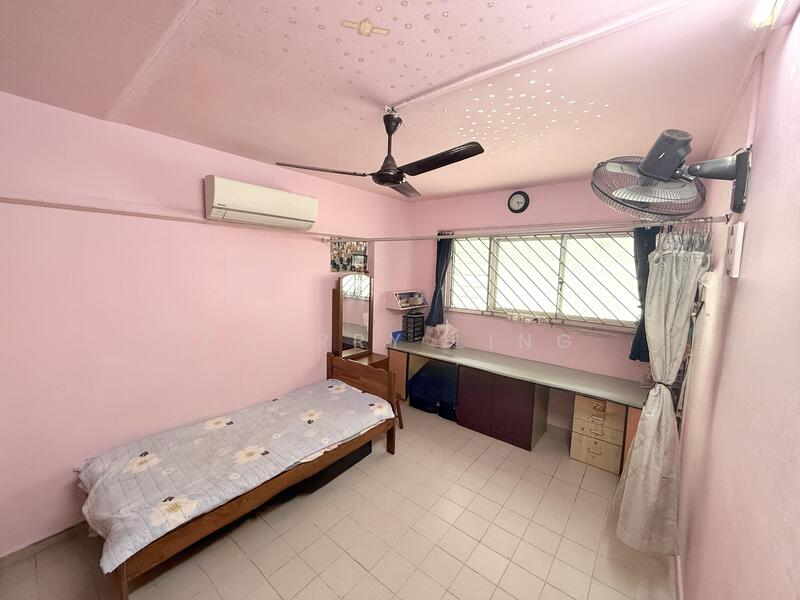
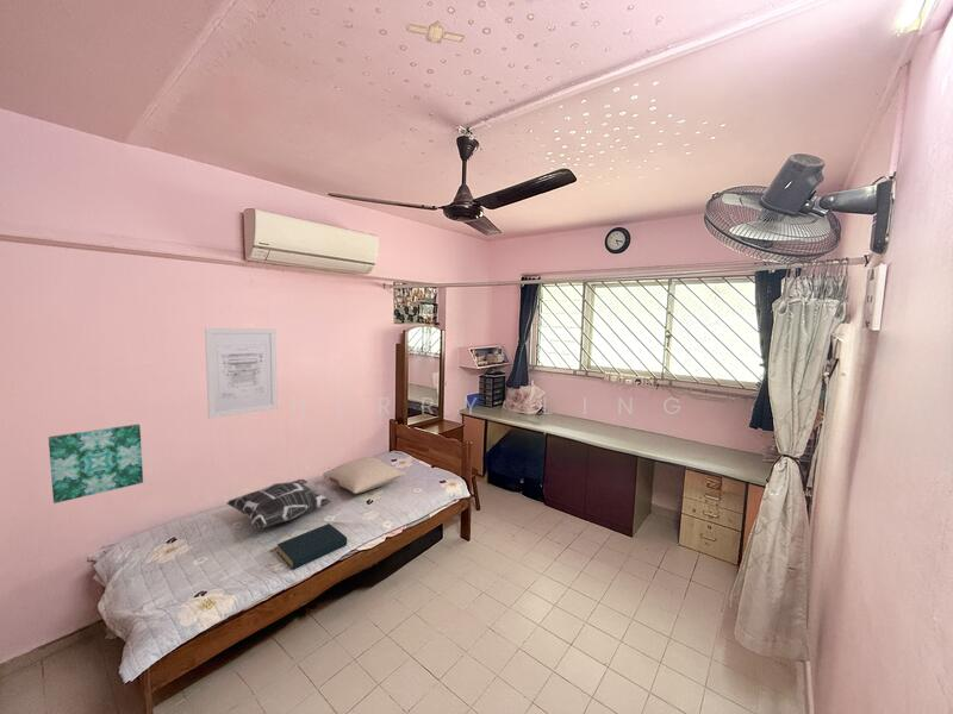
+ hardback book (312, 544)
+ wall art (99, 461)
+ wall art (243, 370)
+ decorative pillow (281, 500)
+ pillow (365, 474)
